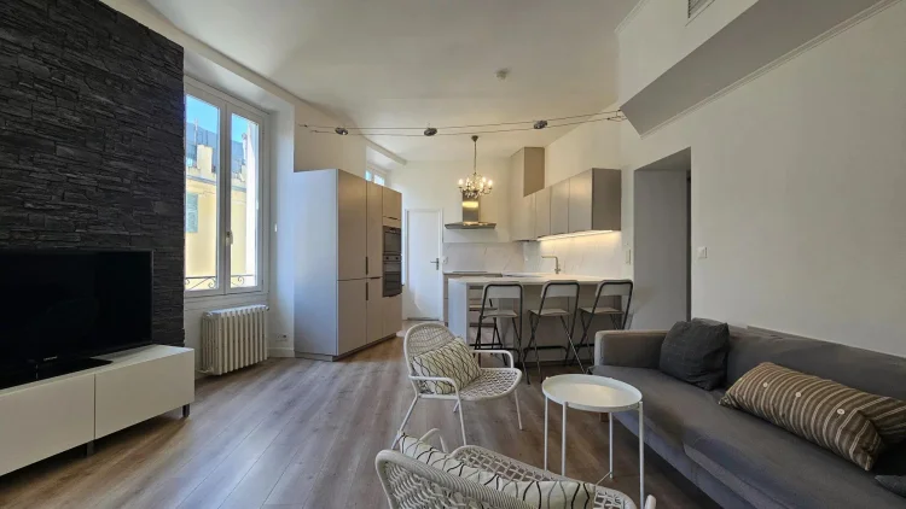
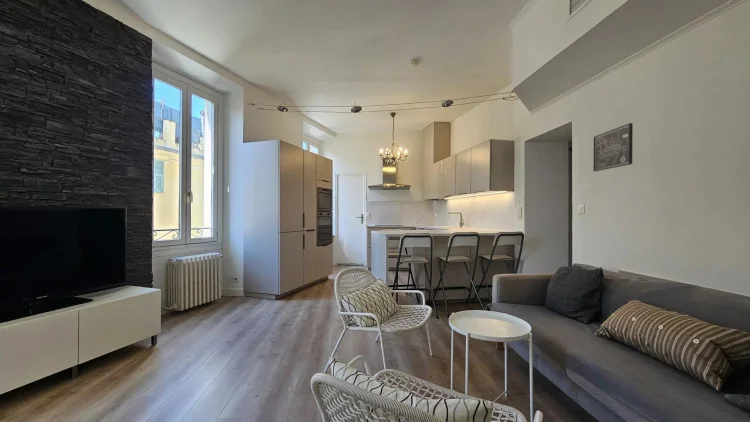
+ wall art (611, 149)
